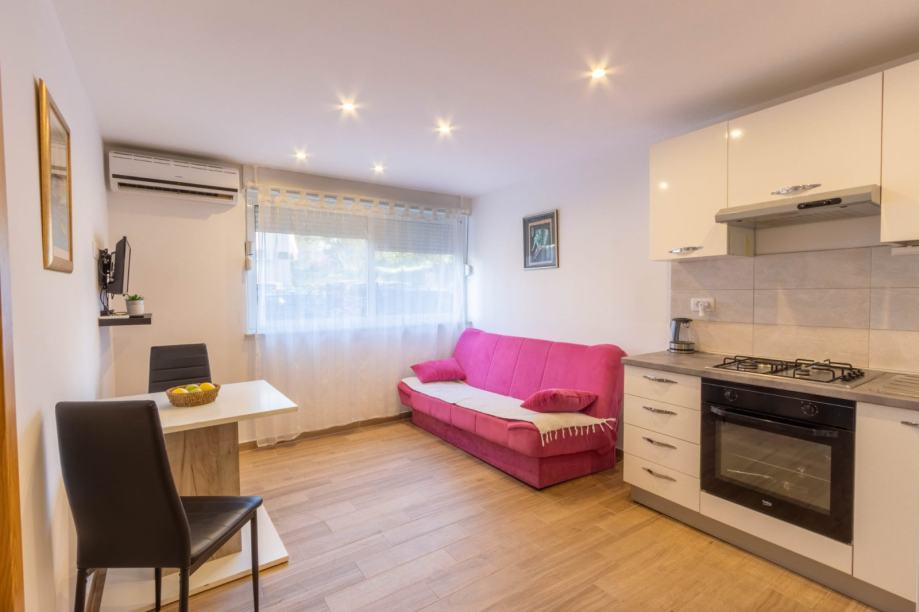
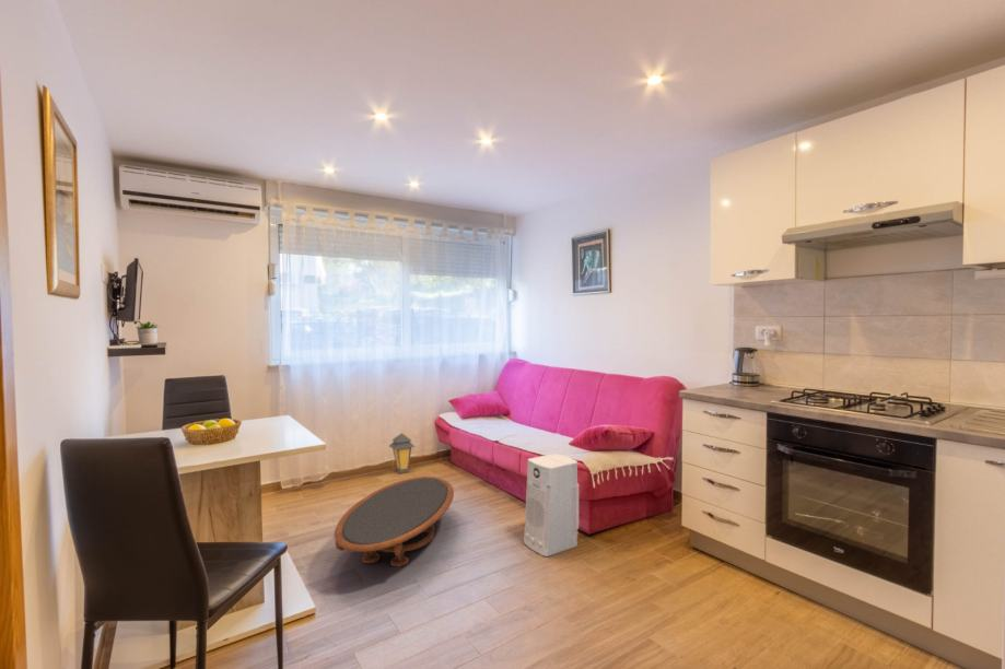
+ air purifier (551, 502)
+ lantern (401, 451)
+ coffee table (400, 524)
